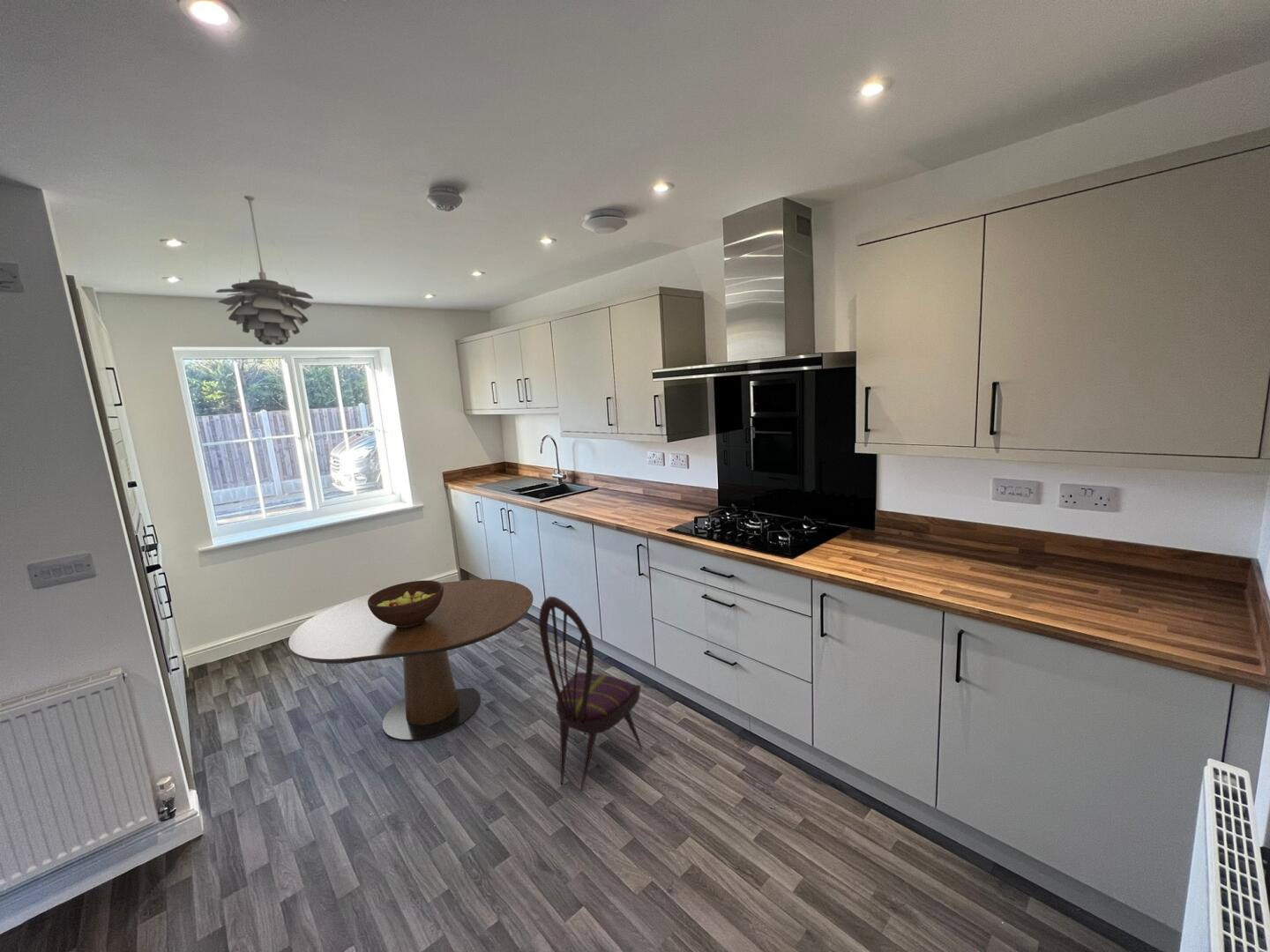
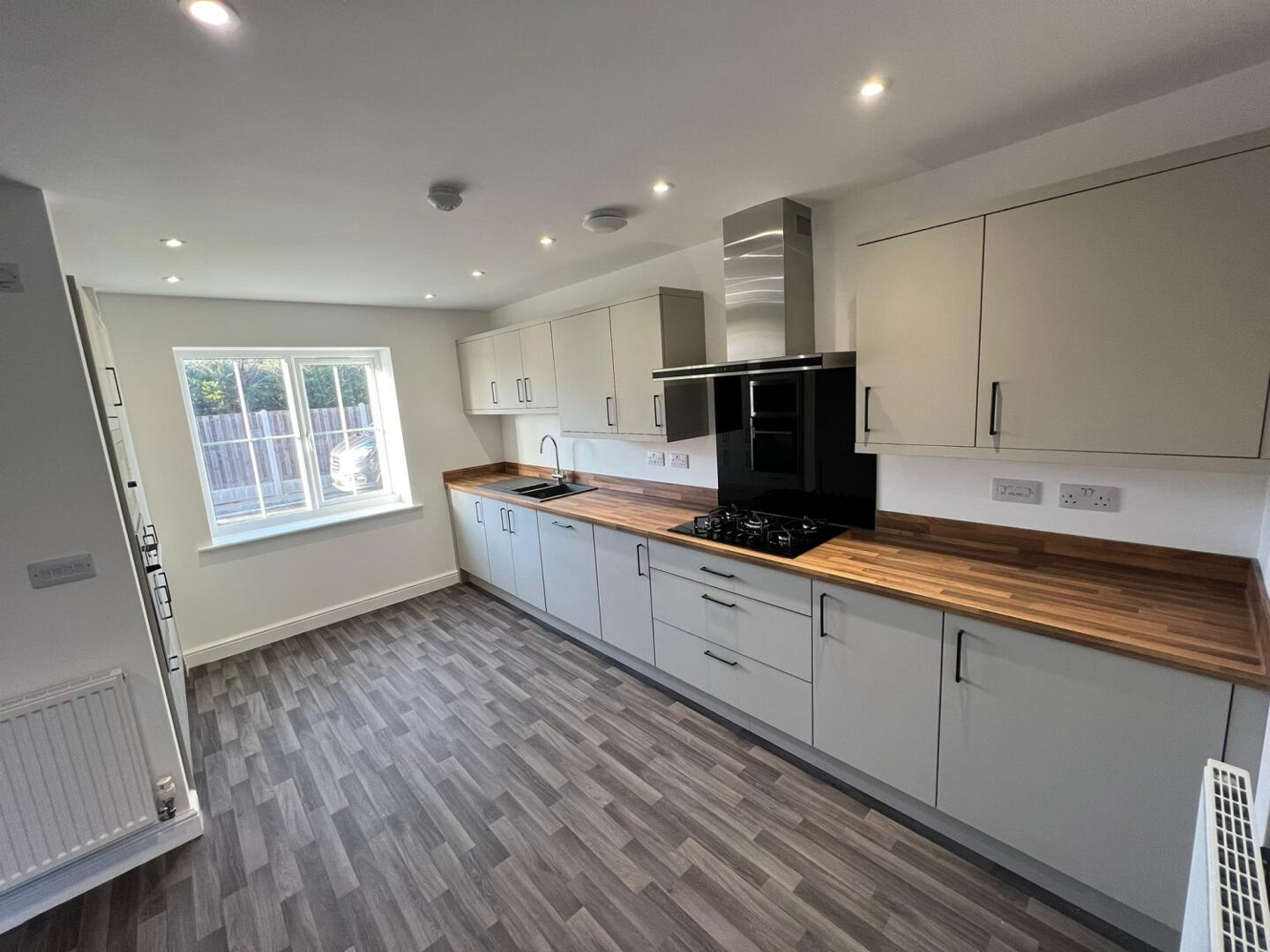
- dining chair (585, 677)
- dining table (422, 669)
- pendant light (262, 271)
- fruit bowl (408, 607)
